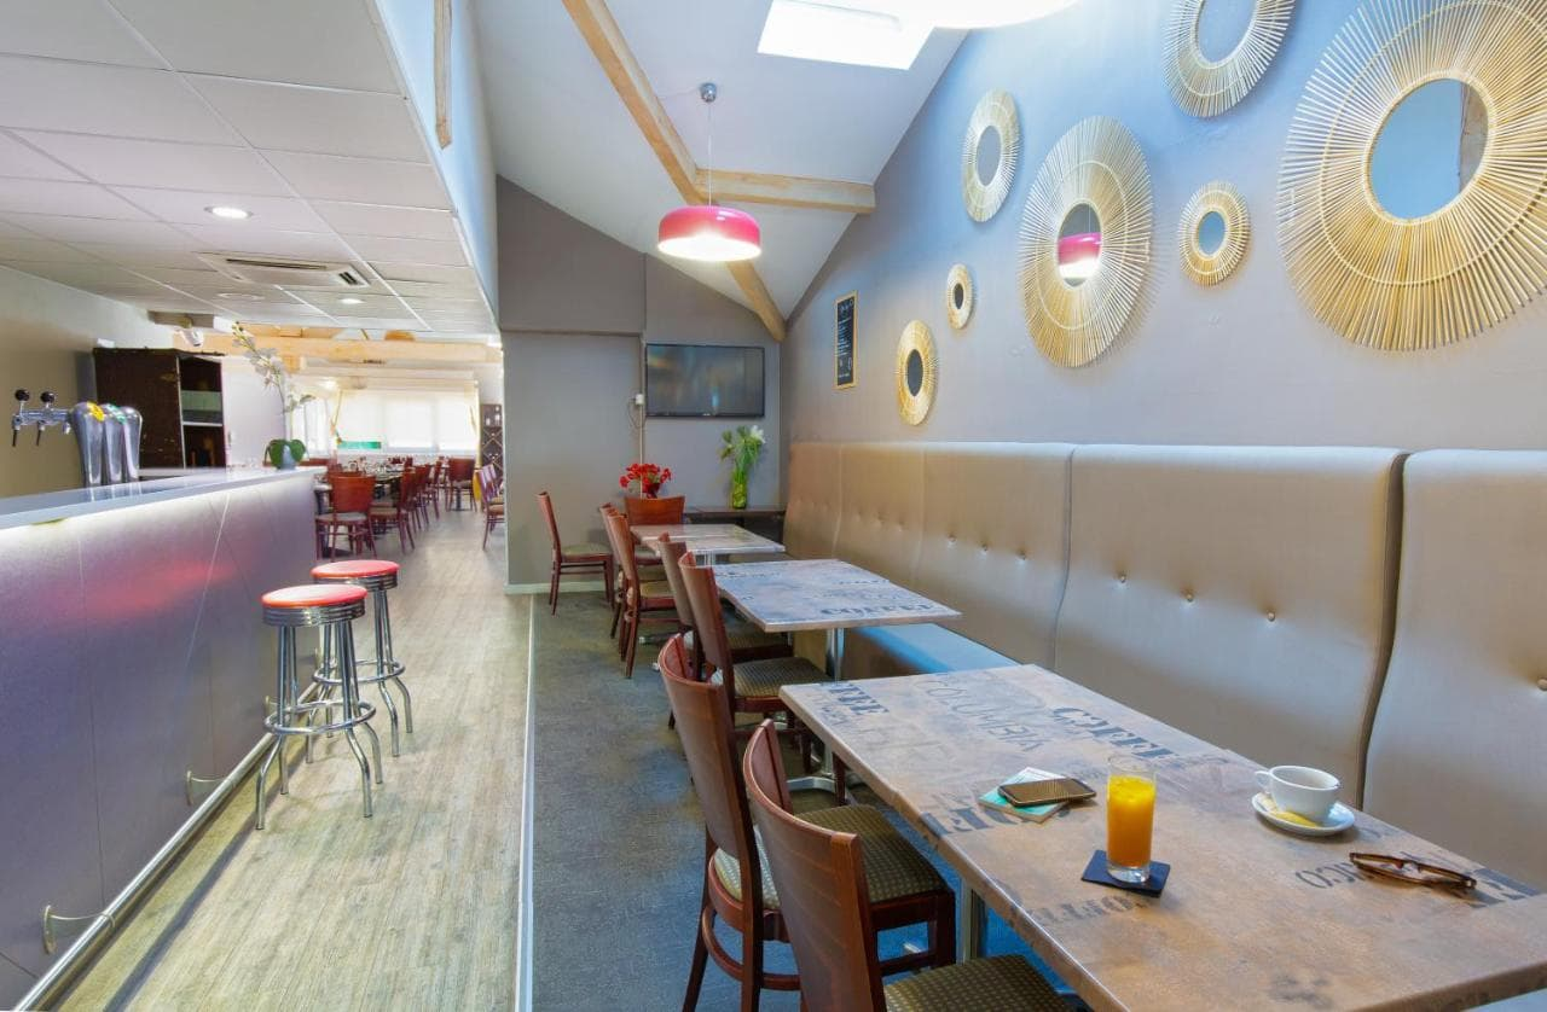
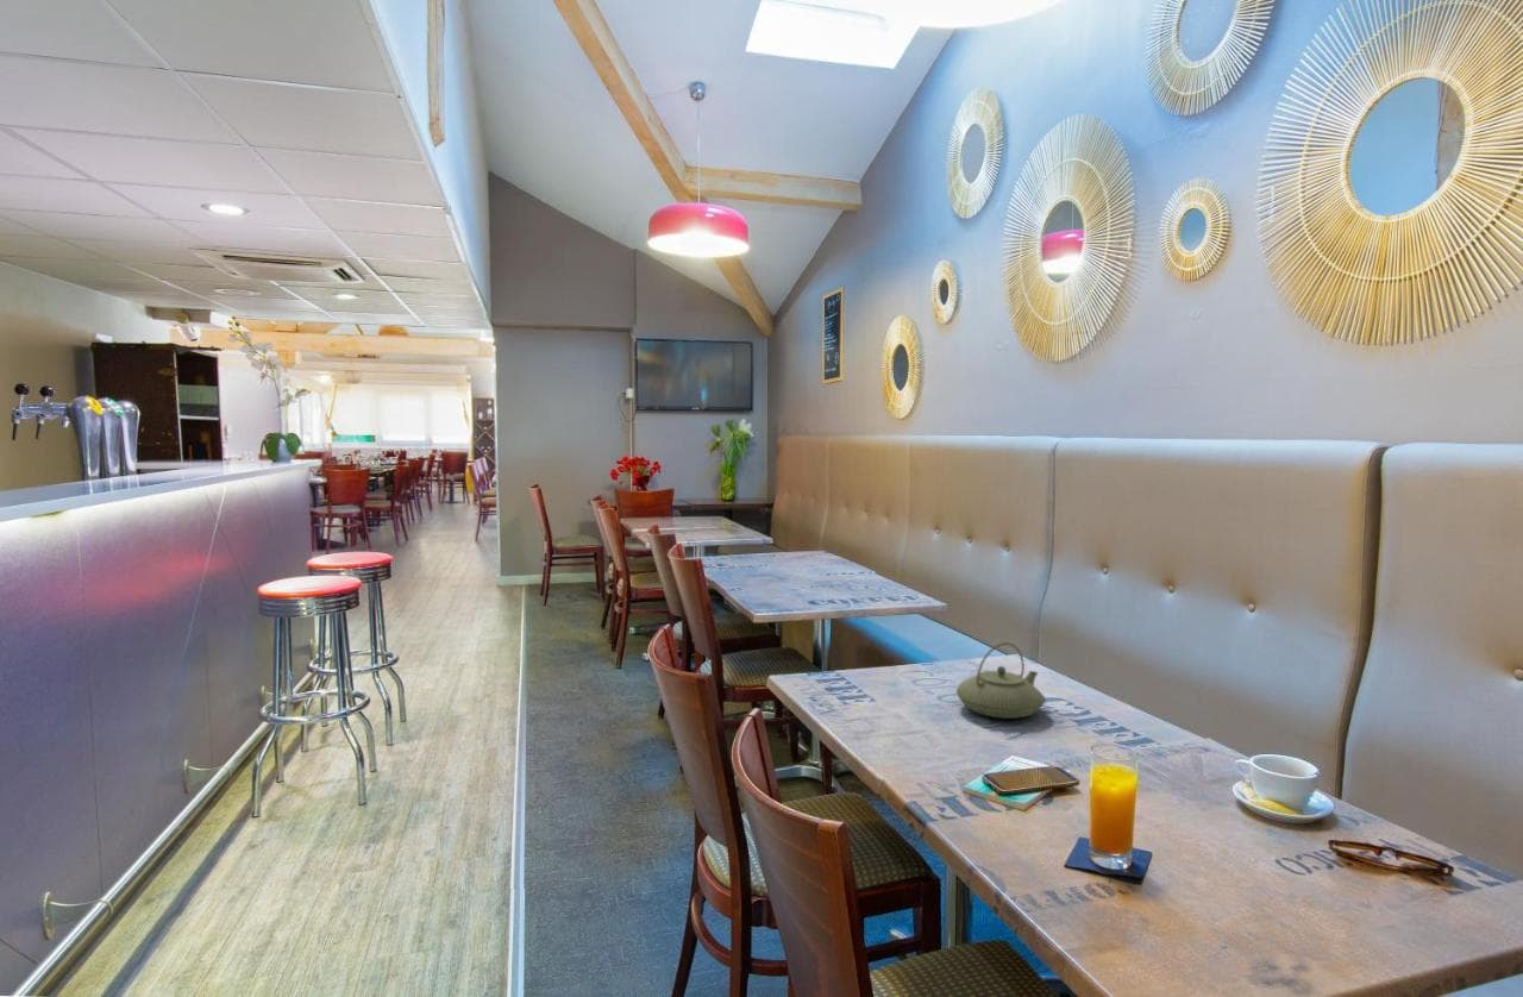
+ teapot (1004, 675)
